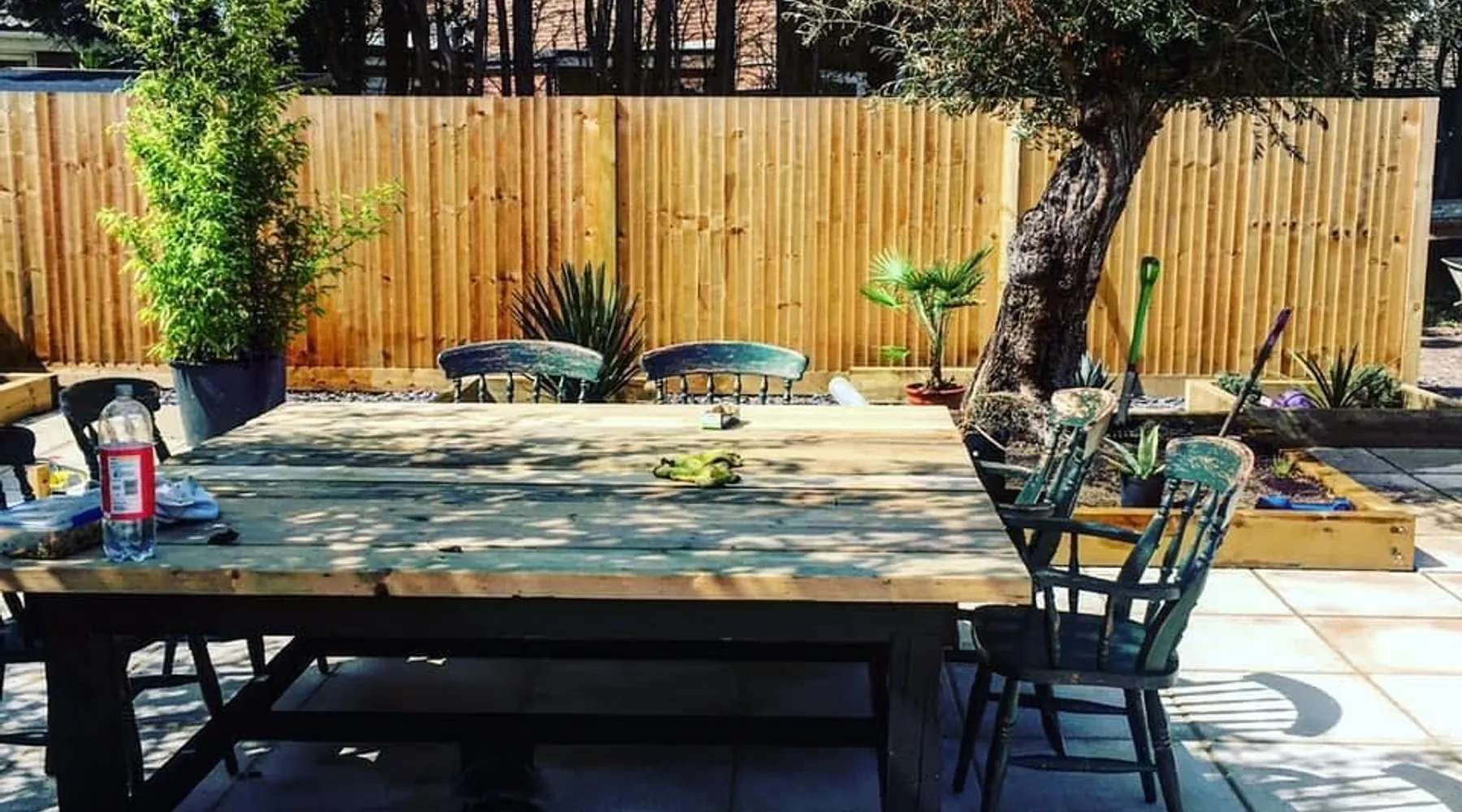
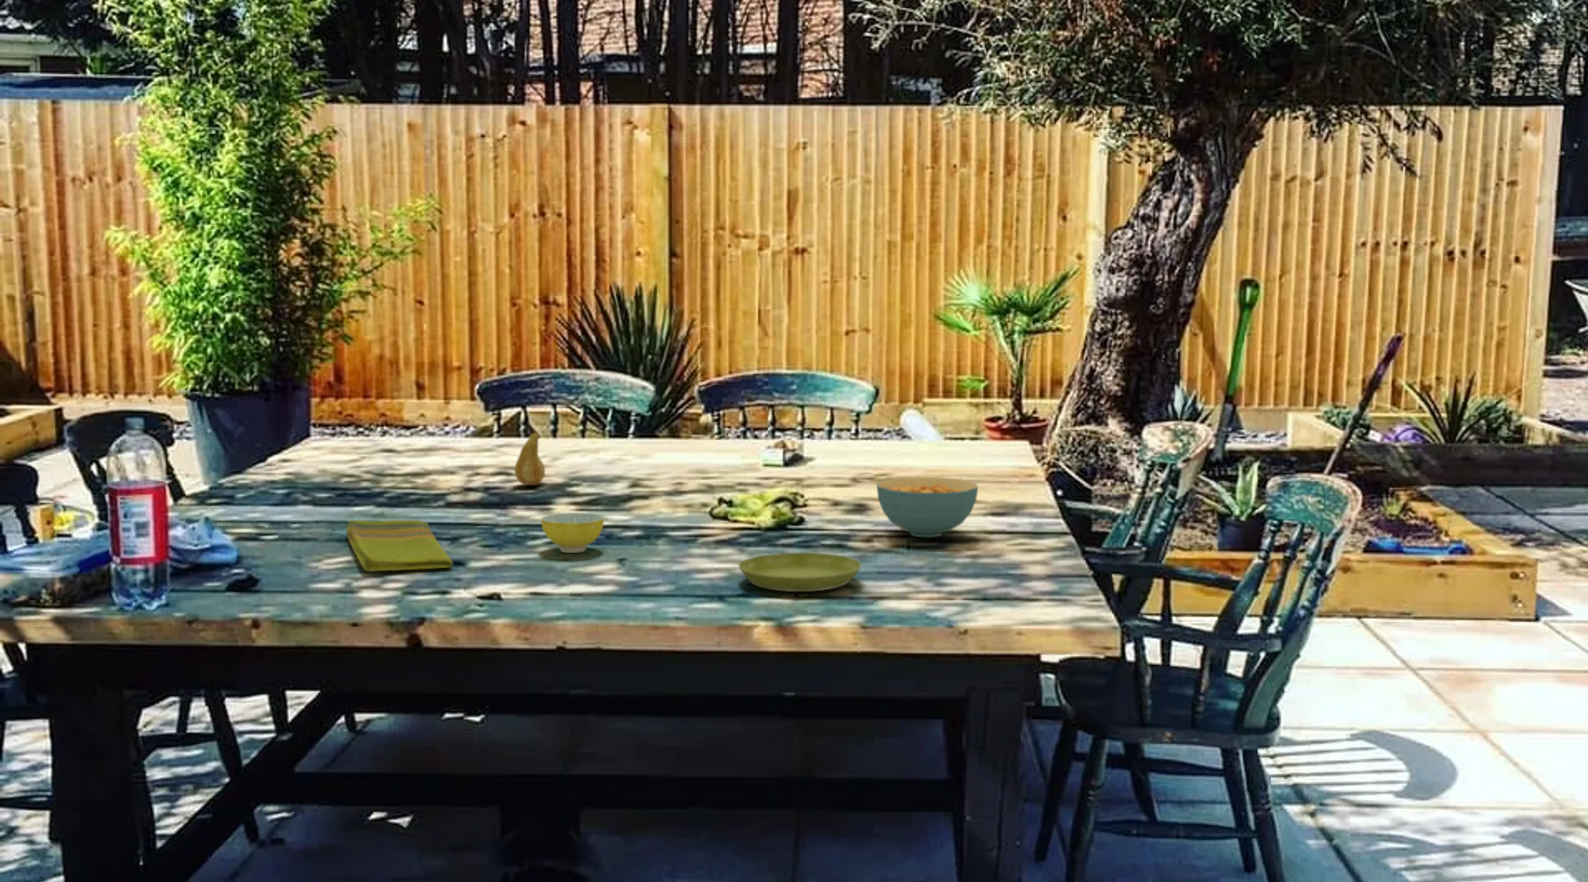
+ fruit (529, 458)
+ bowl (572, 533)
+ cereal bowl (927, 509)
+ dish towel (398, 542)
+ saucer (799, 572)
